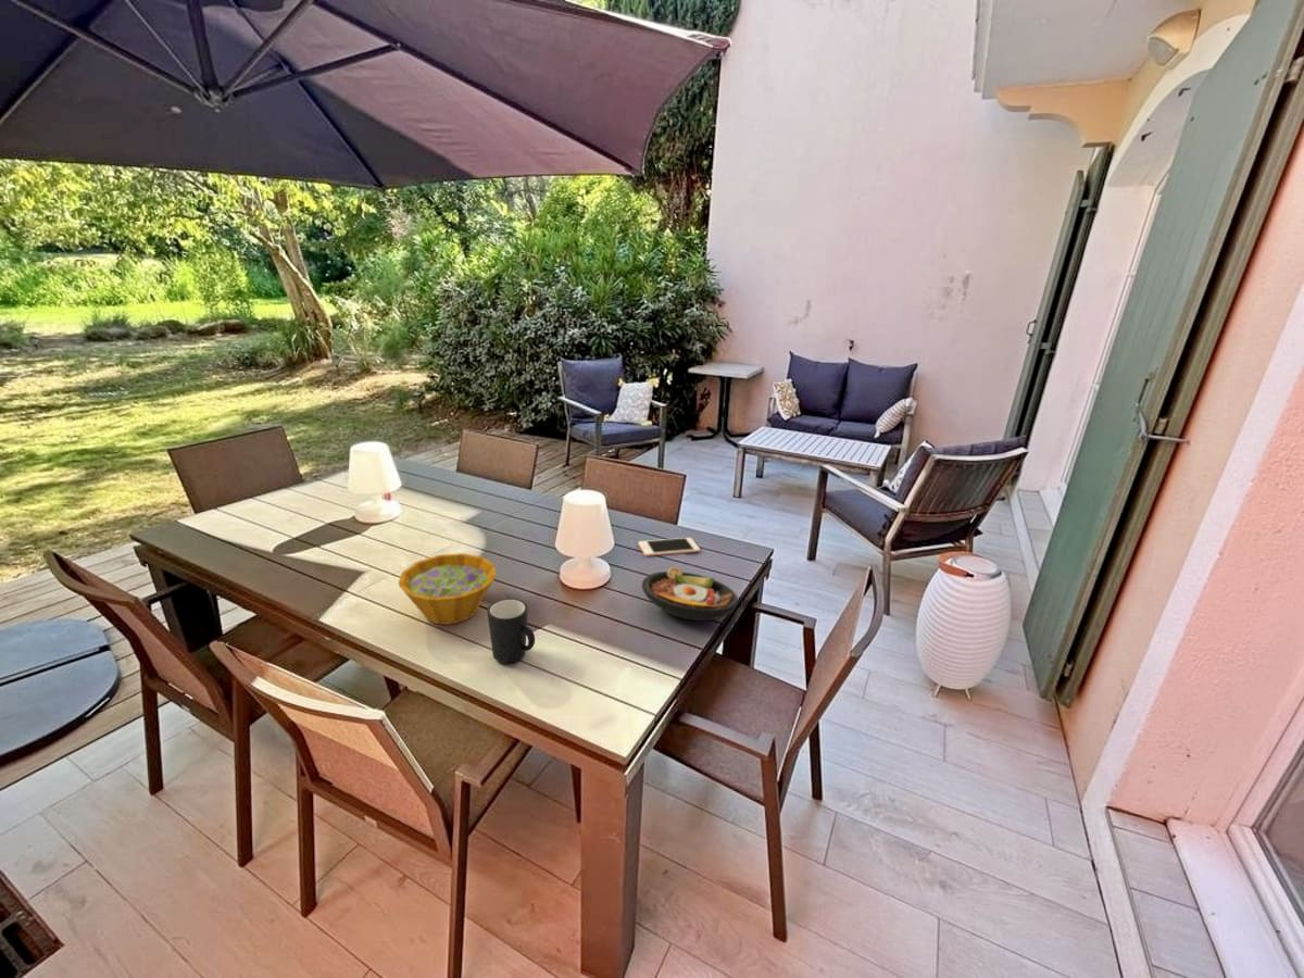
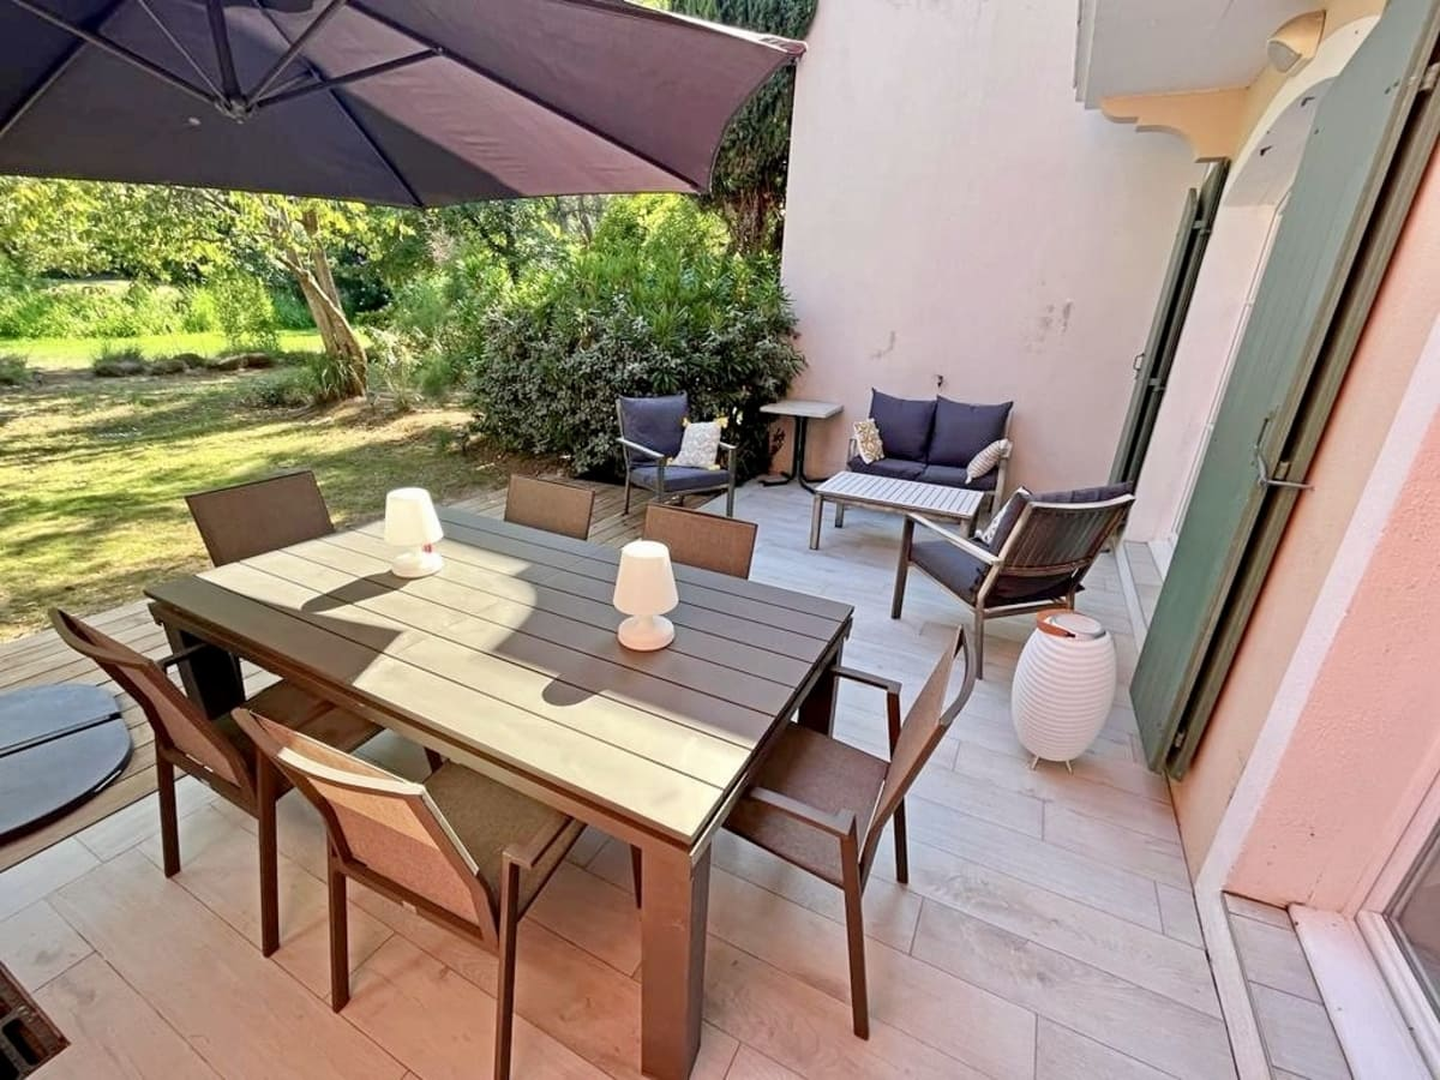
- cell phone (668, 547)
- bowl (450, 592)
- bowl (688, 598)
- mug (513, 634)
